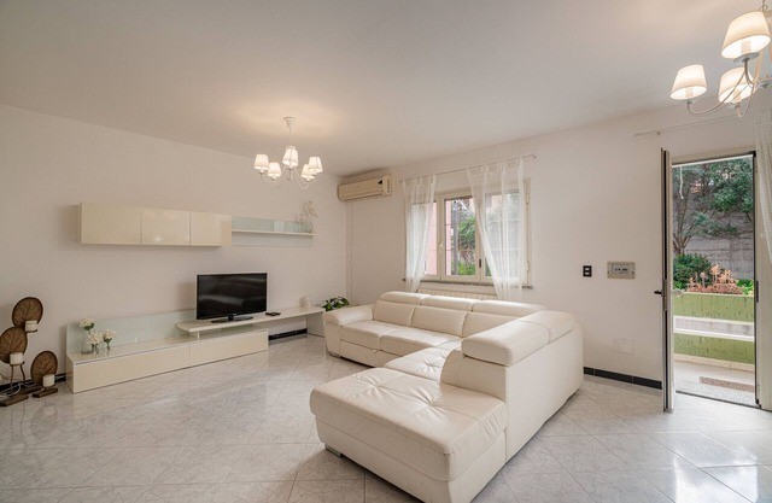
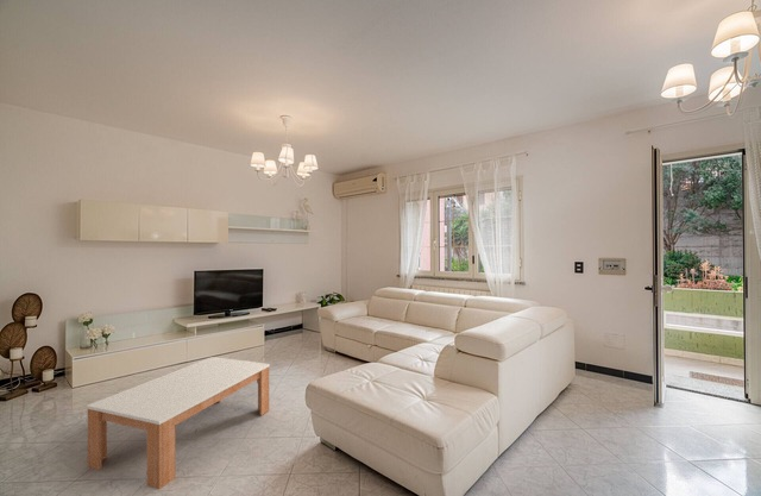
+ coffee table (191, 407)
